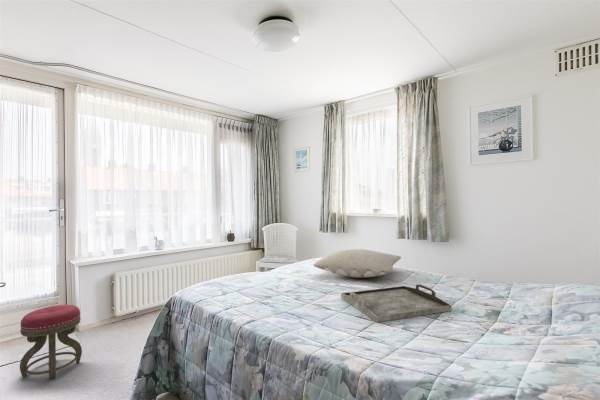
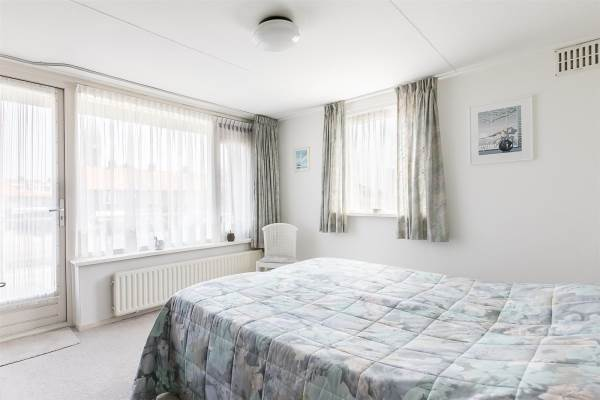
- stool (52, 339)
- pillow (360, 261)
- serving tray (392, 297)
